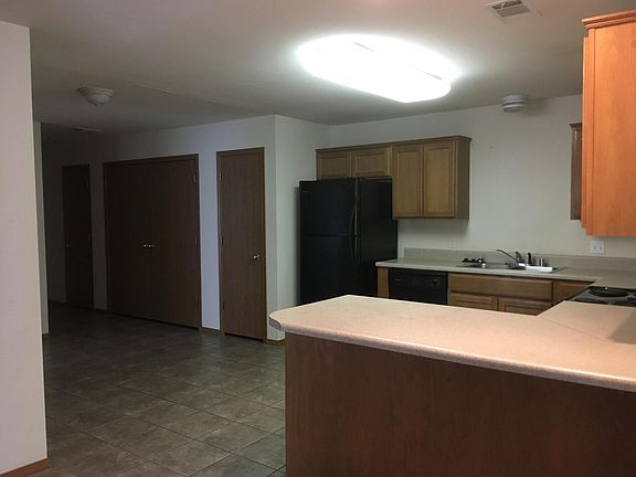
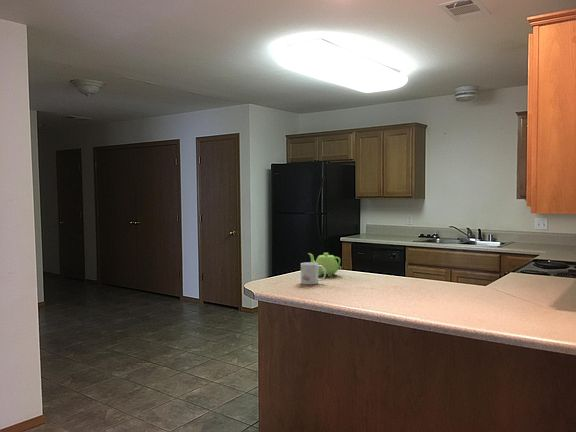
+ teapot (324, 263)
+ mug (313, 273)
